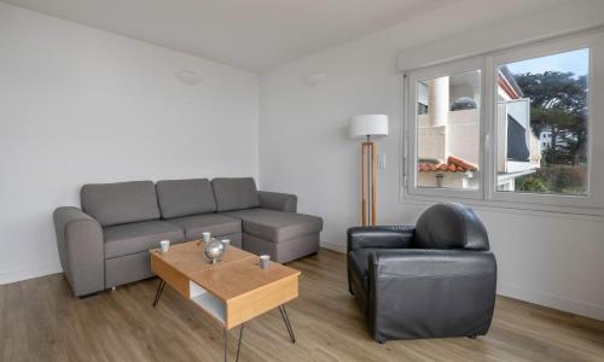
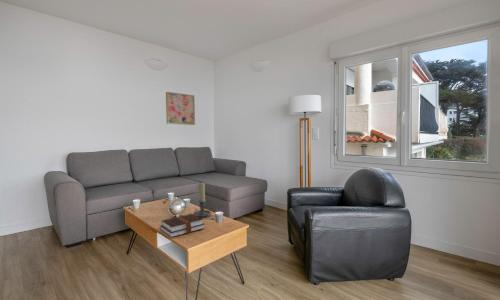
+ hardback book (182, 224)
+ candle holder (201, 198)
+ wall art (181, 109)
